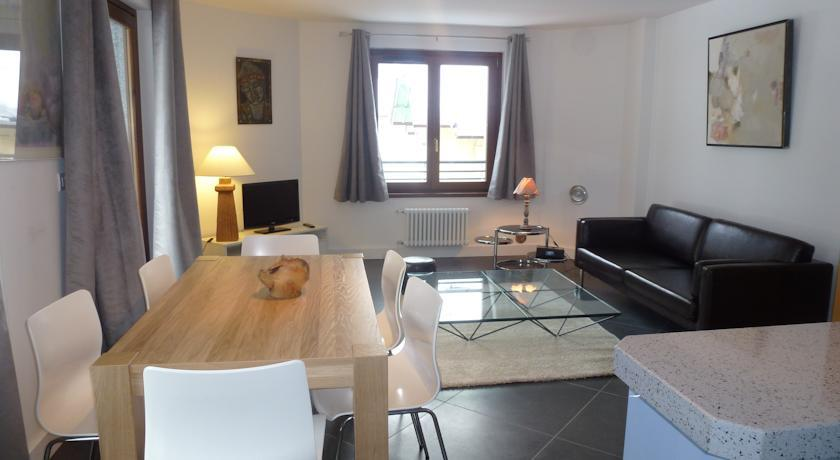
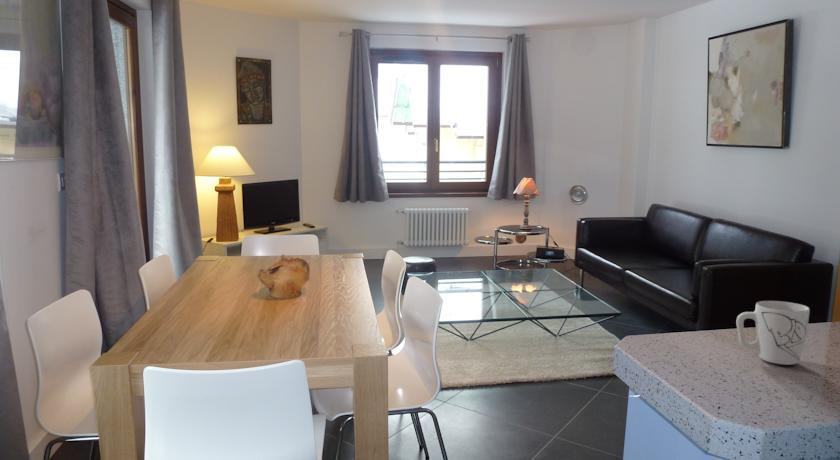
+ mug (771, 331)
